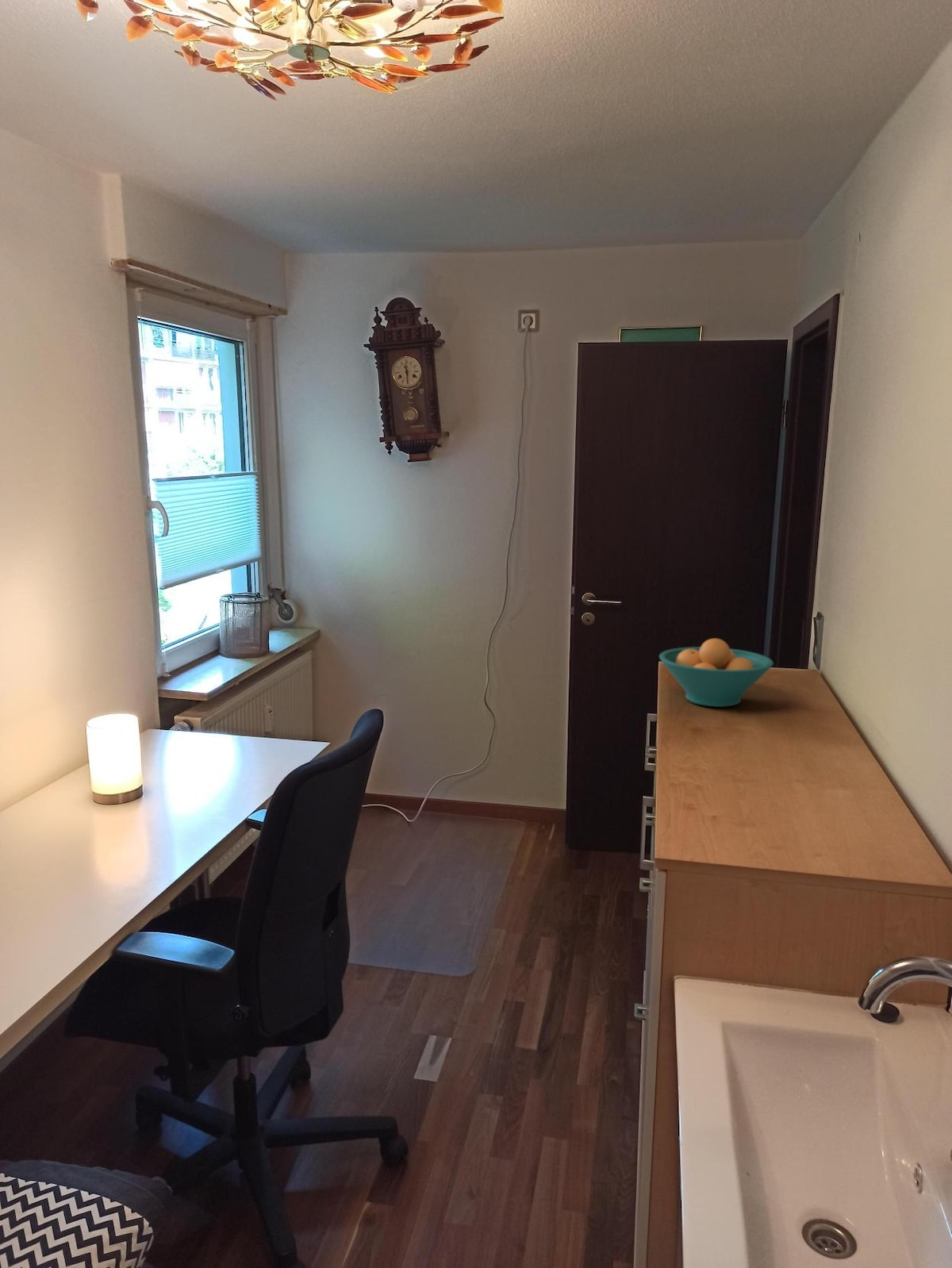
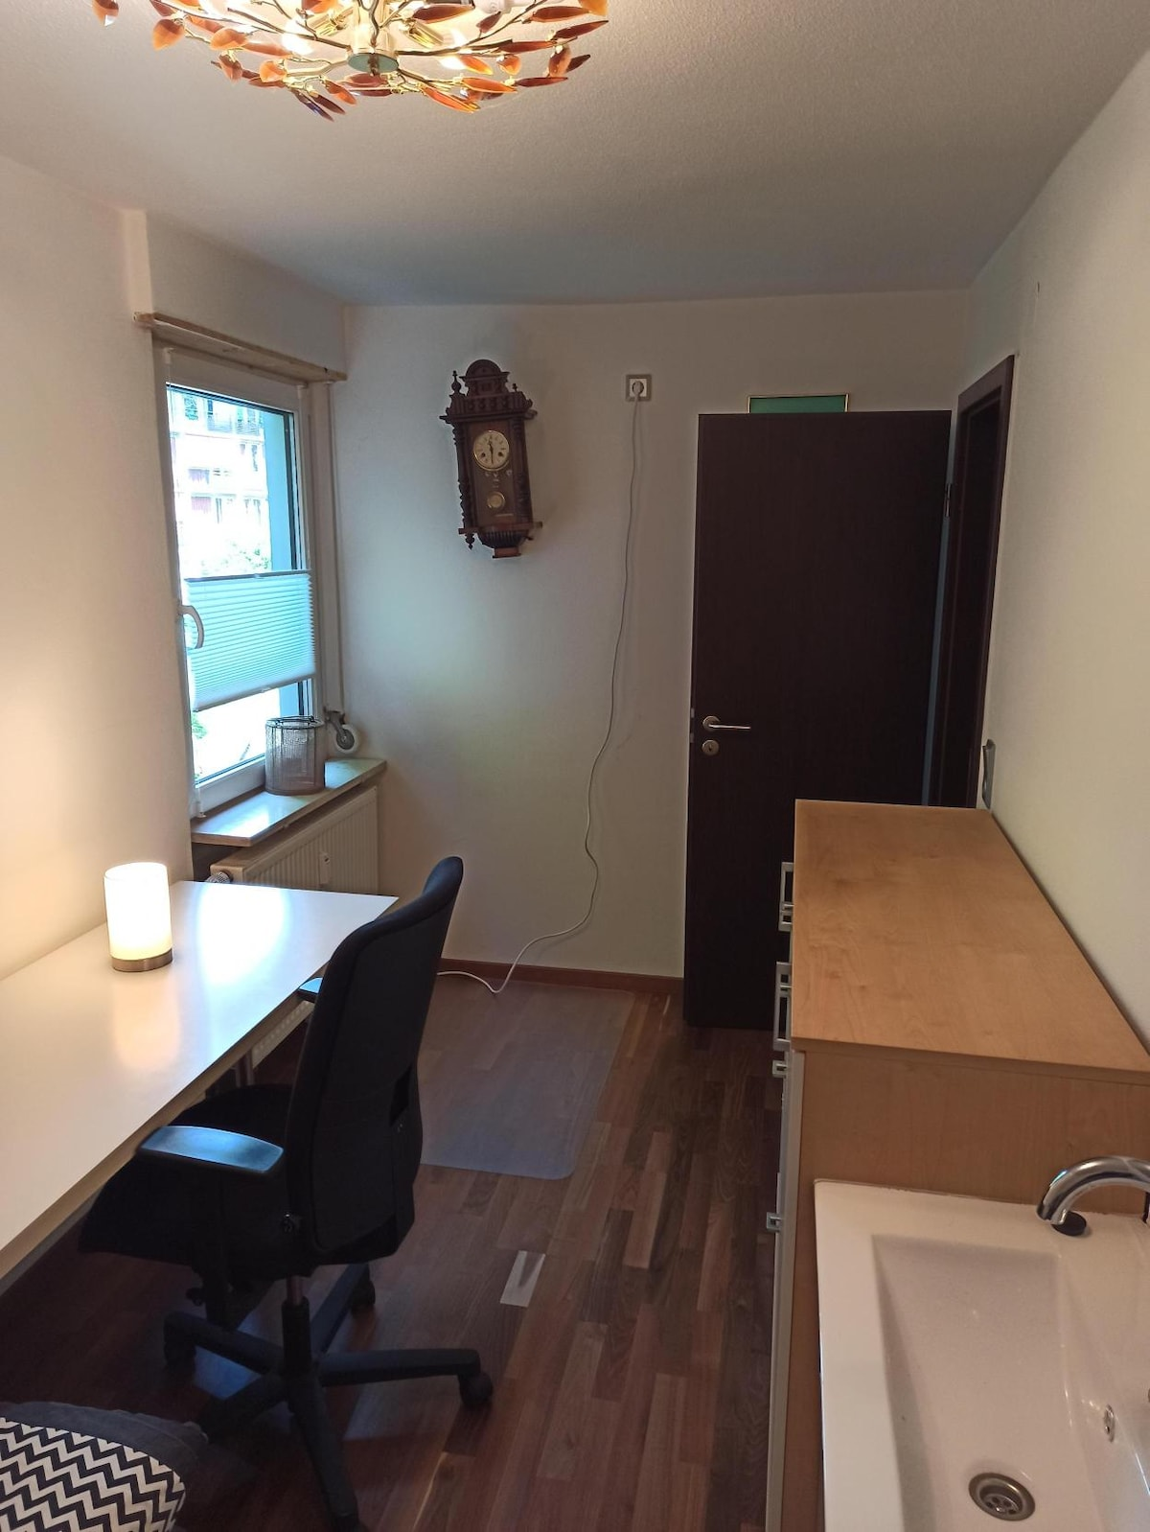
- fruit bowl (714, 670)
